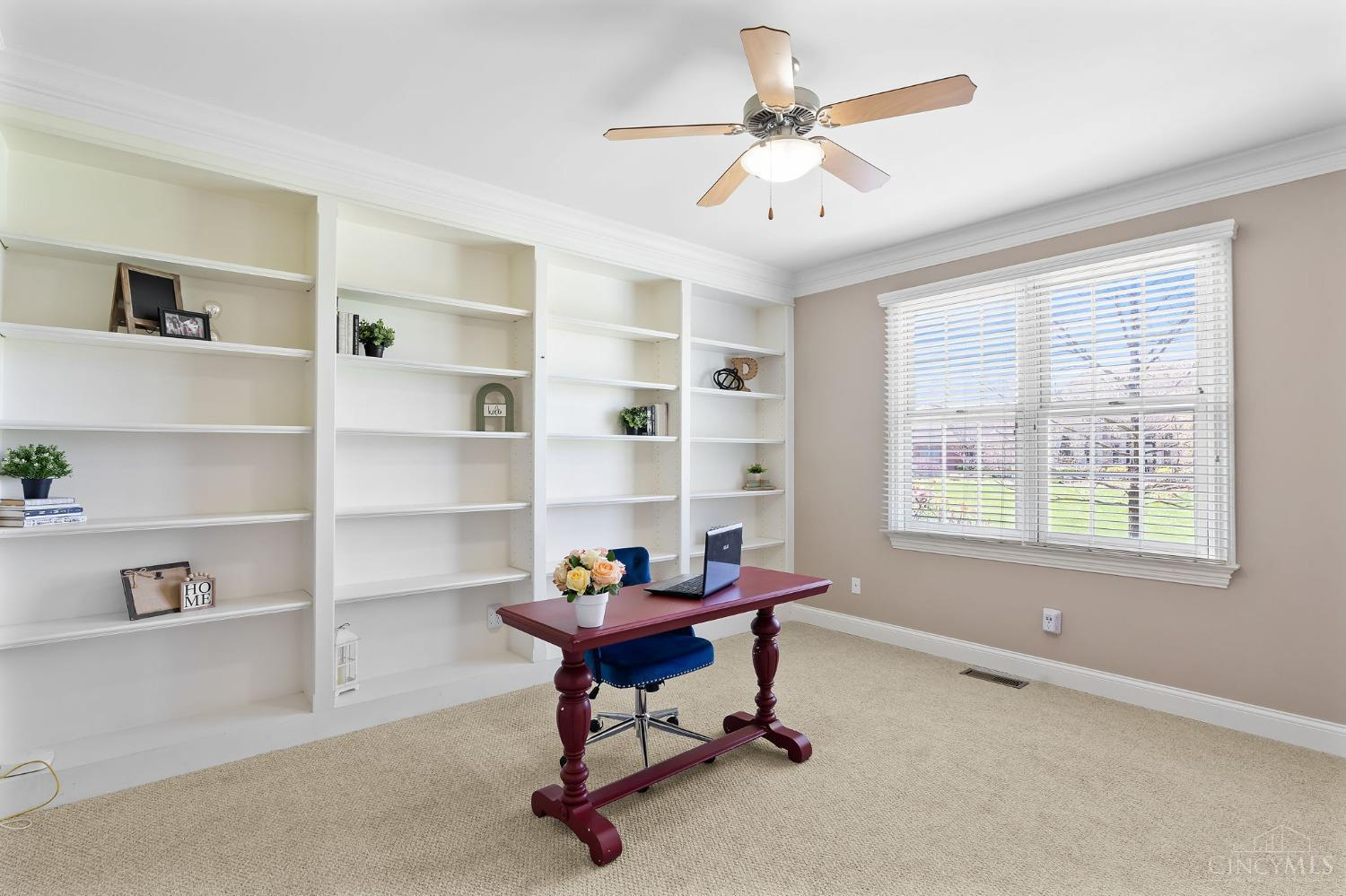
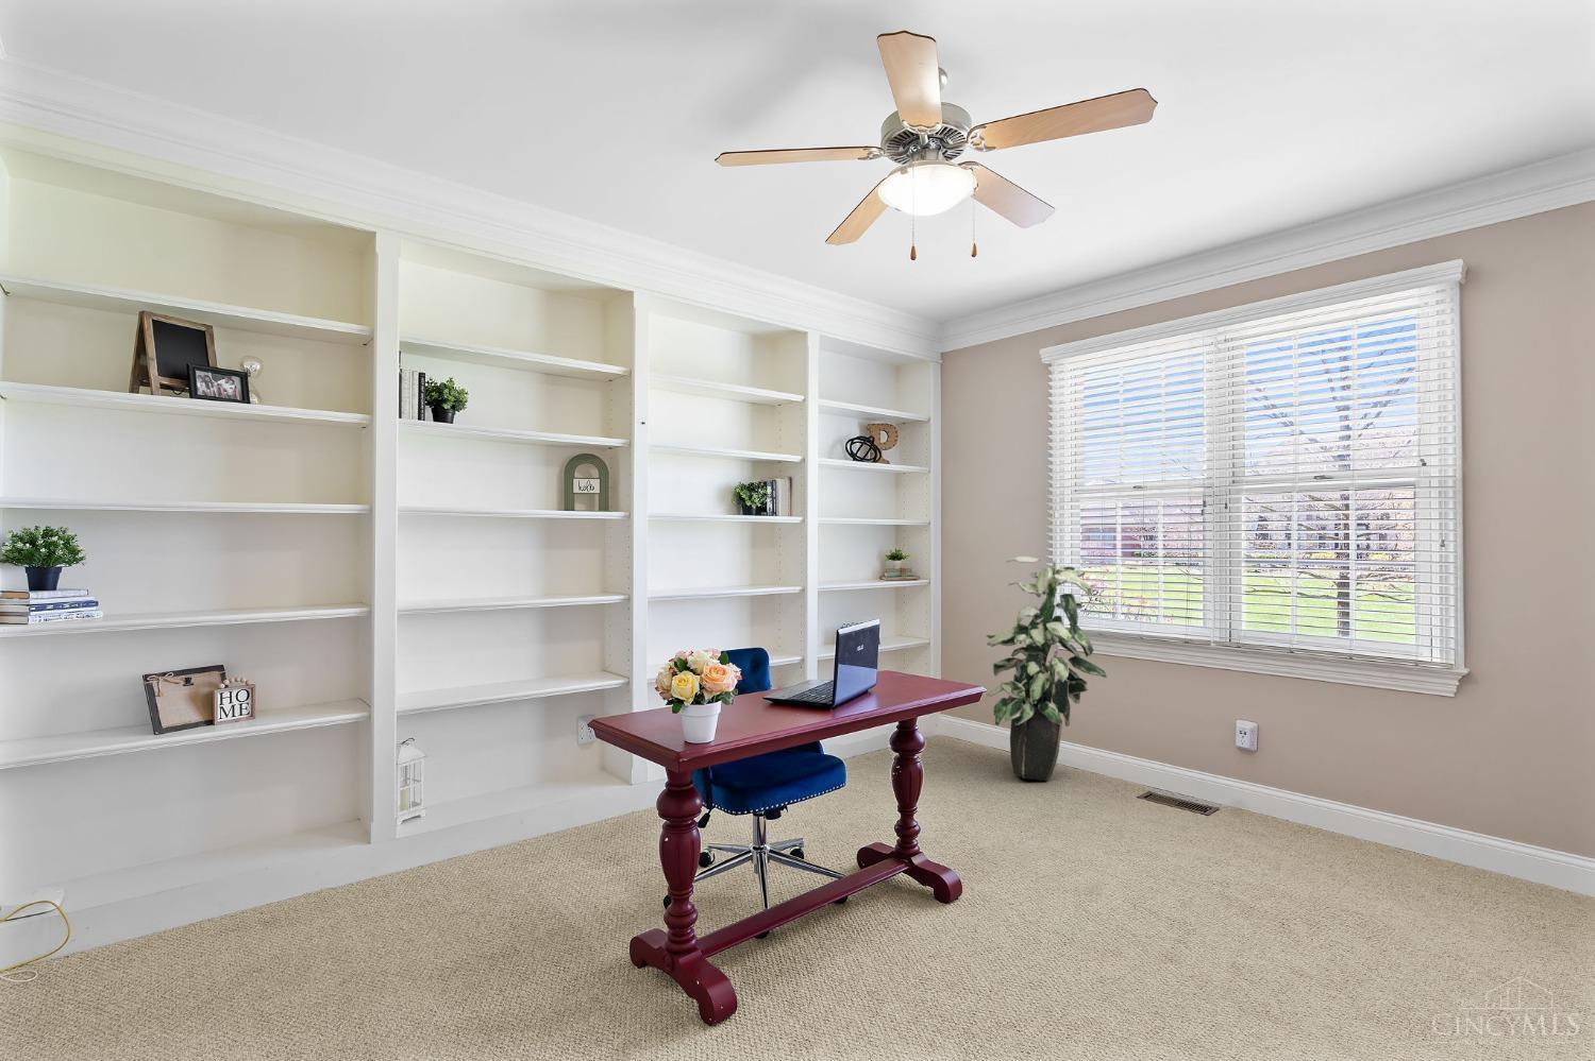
+ indoor plant (1037, 664)
